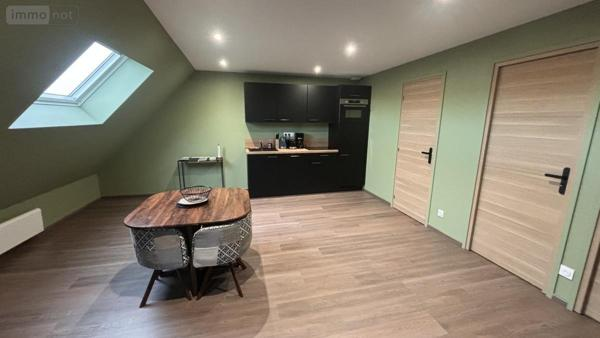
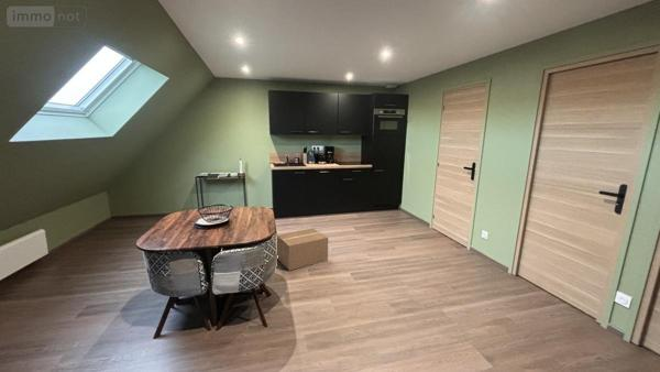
+ cardboard box (301, 247)
